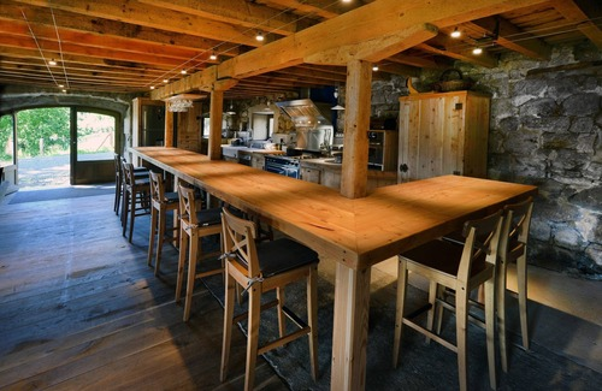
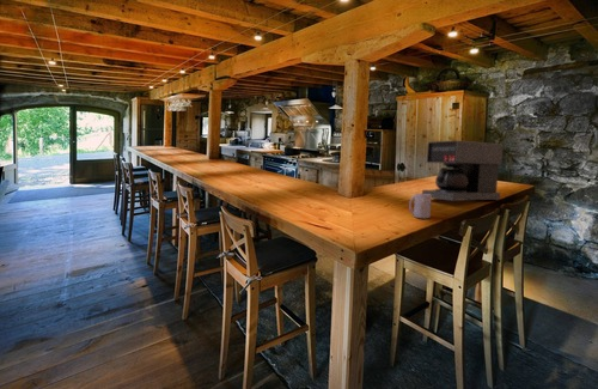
+ coffee maker (463, 171)
+ mug (420, 205)
